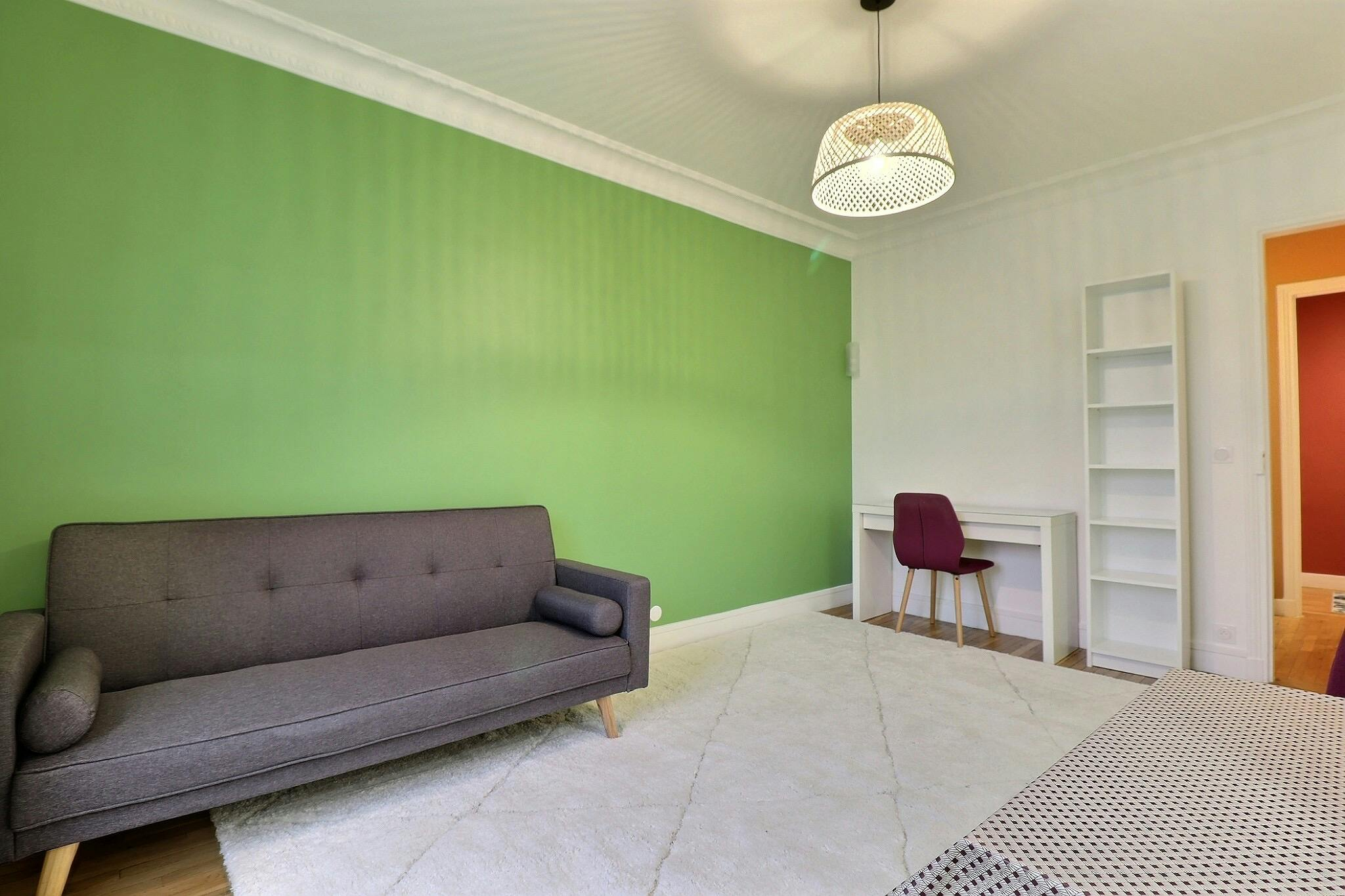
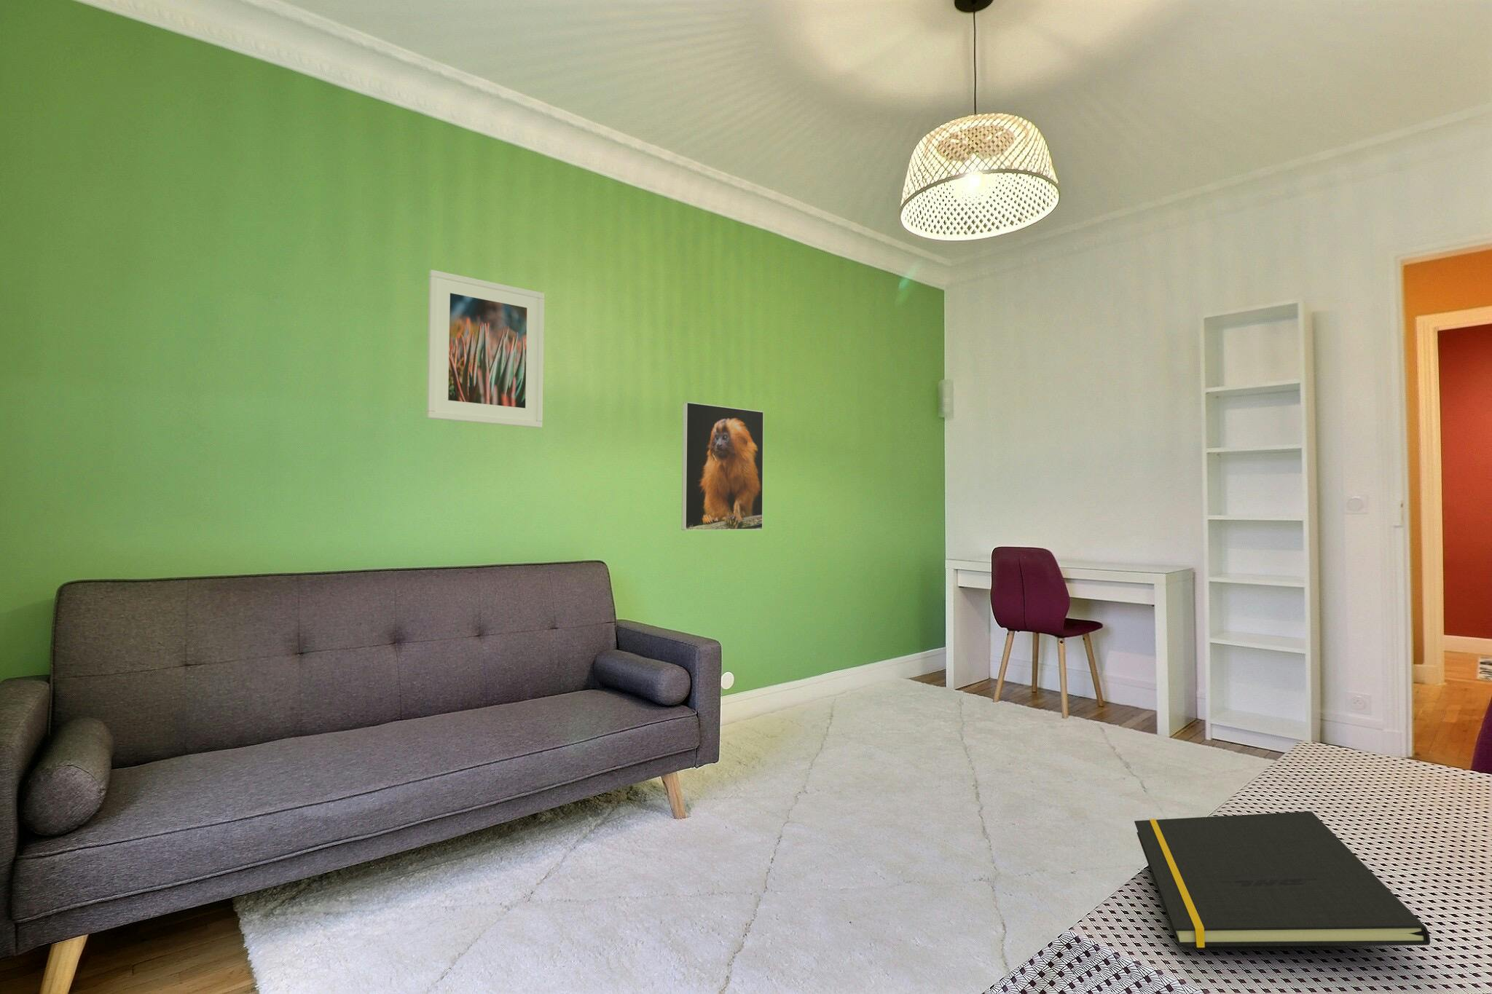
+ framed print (724, 468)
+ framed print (488, 353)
+ notepad (1254, 871)
